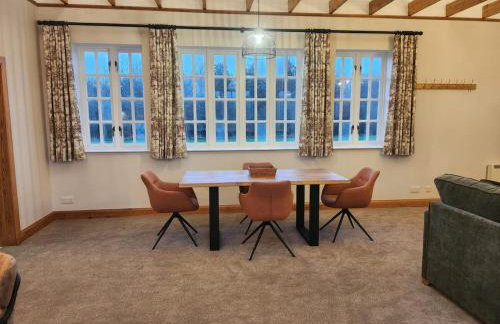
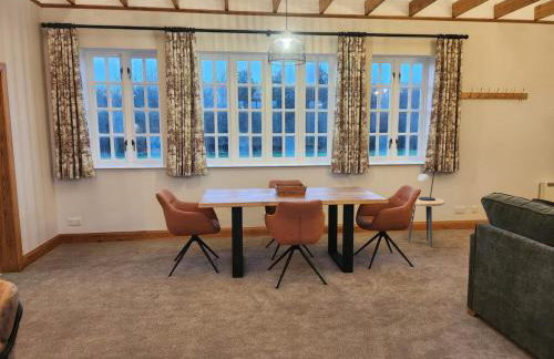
+ table lamp (427, 180)
+ side table (427, 222)
